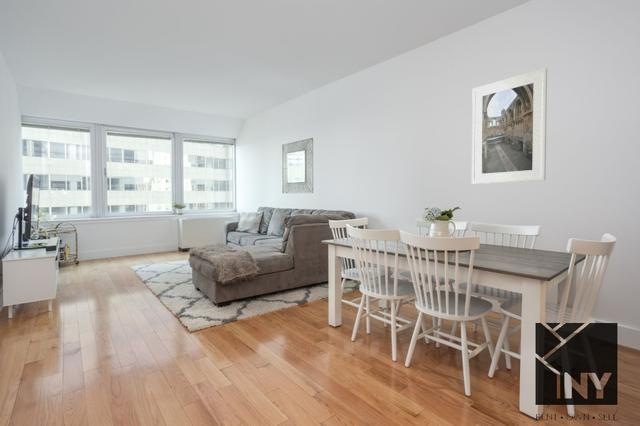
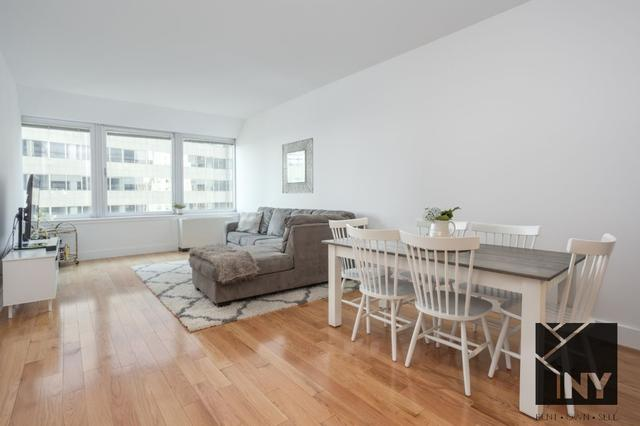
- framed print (506, 131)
